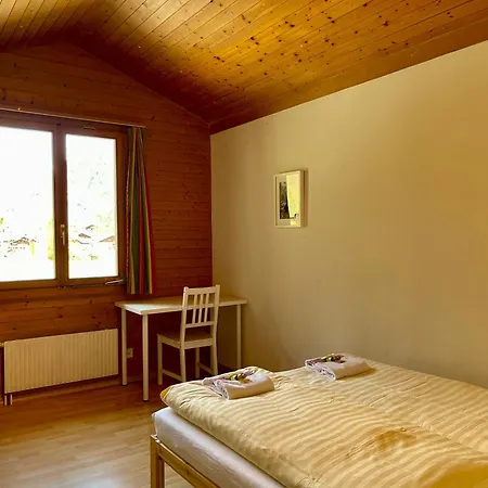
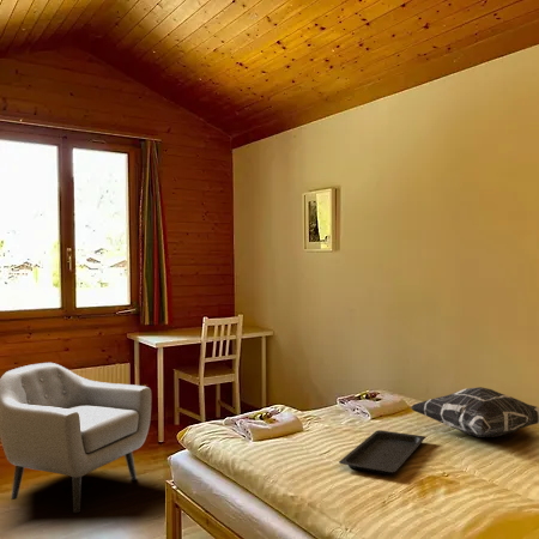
+ armchair (78, 428)
+ serving tray (384, 452)
+ decorative pillow (480, 411)
